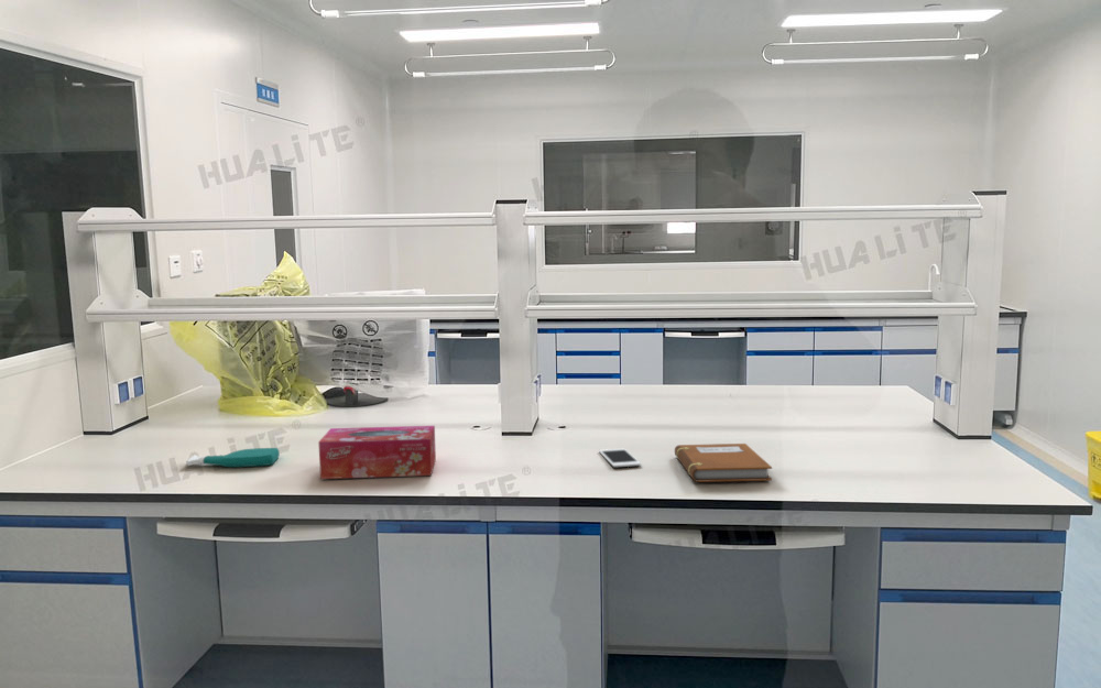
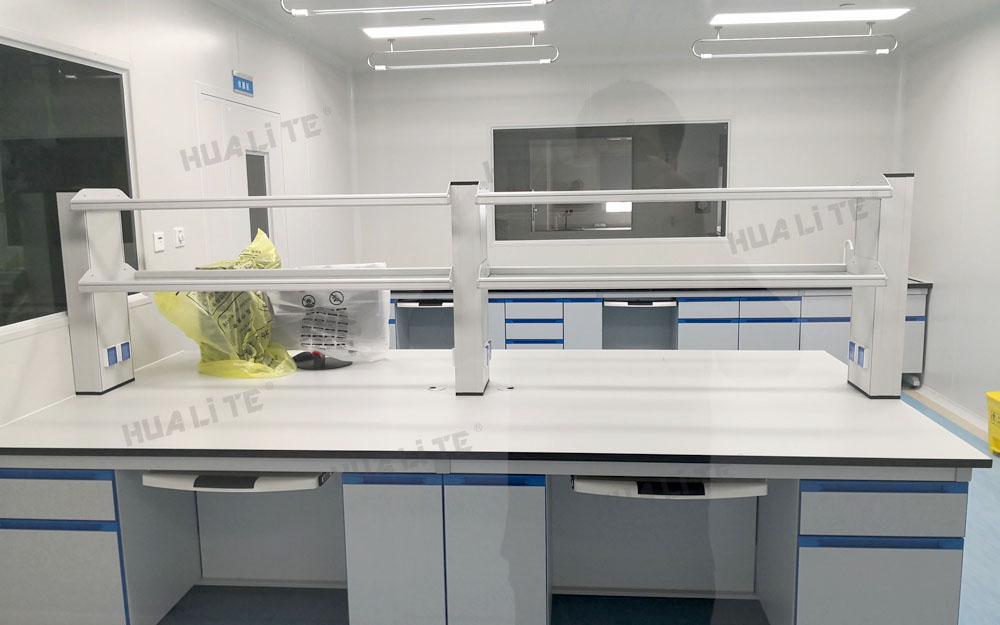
- spray bottle (232, 457)
- notebook (719, 460)
- tissue box (379, 450)
- cell phone (619, 457)
